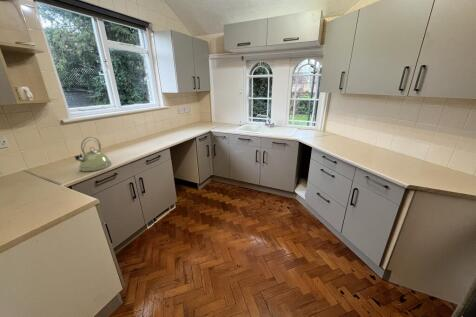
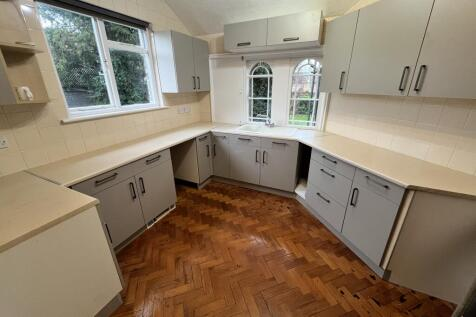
- kettle (90, 152)
